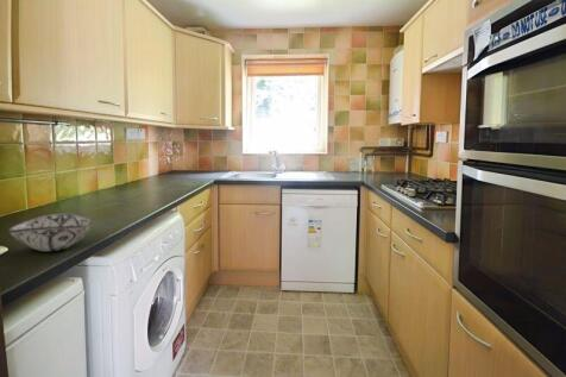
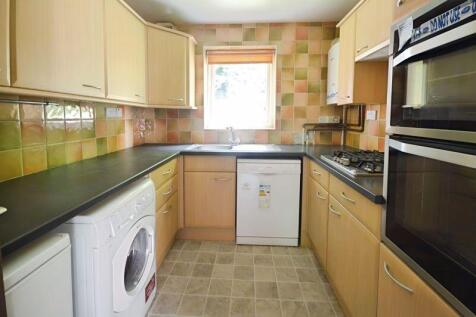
- decorative bowl (52, 233)
